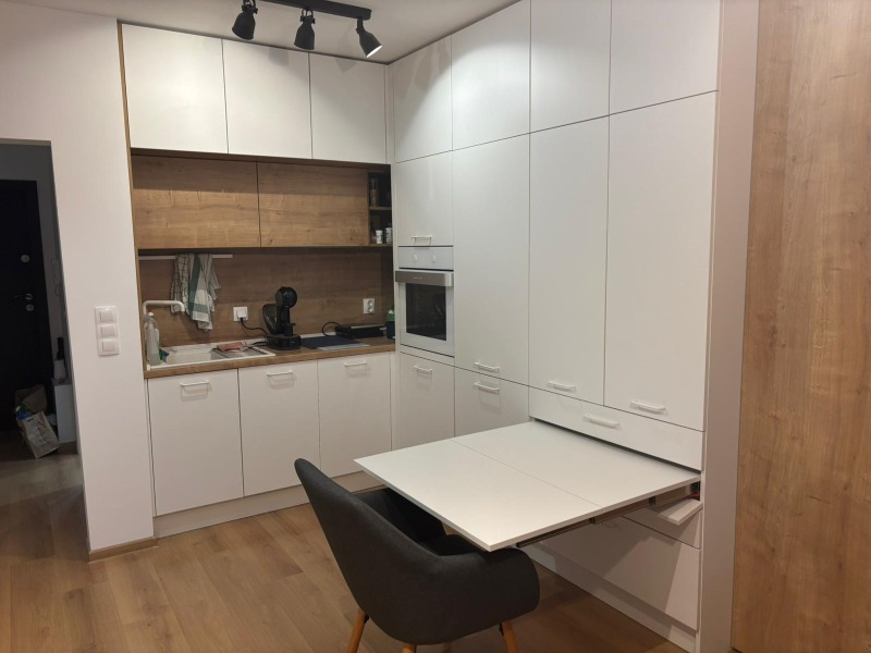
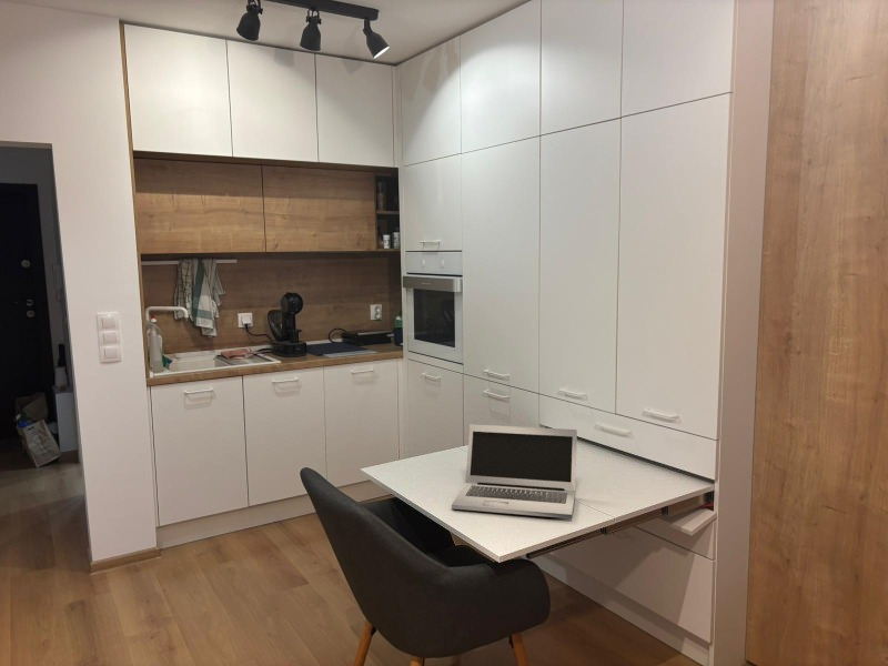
+ laptop (516, 467)
